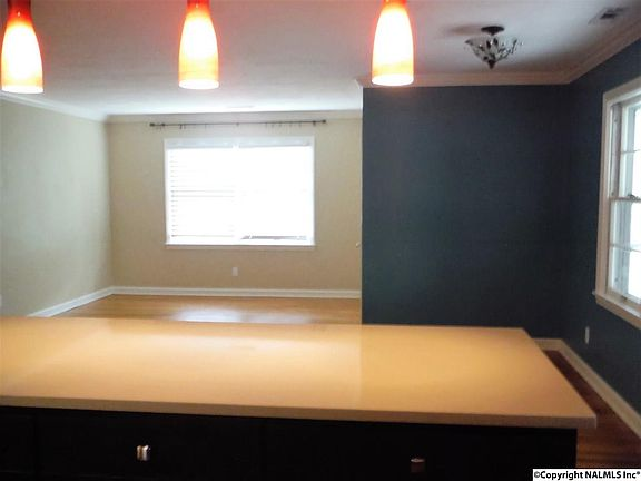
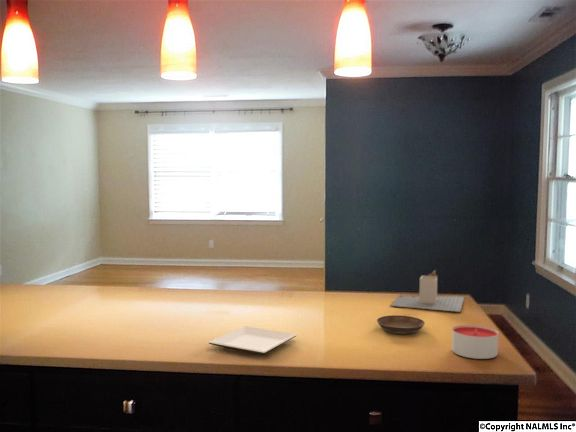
+ saucer (400, 325)
+ candle (474, 340)
+ utensil holder (428, 285)
+ plate (253, 341)
